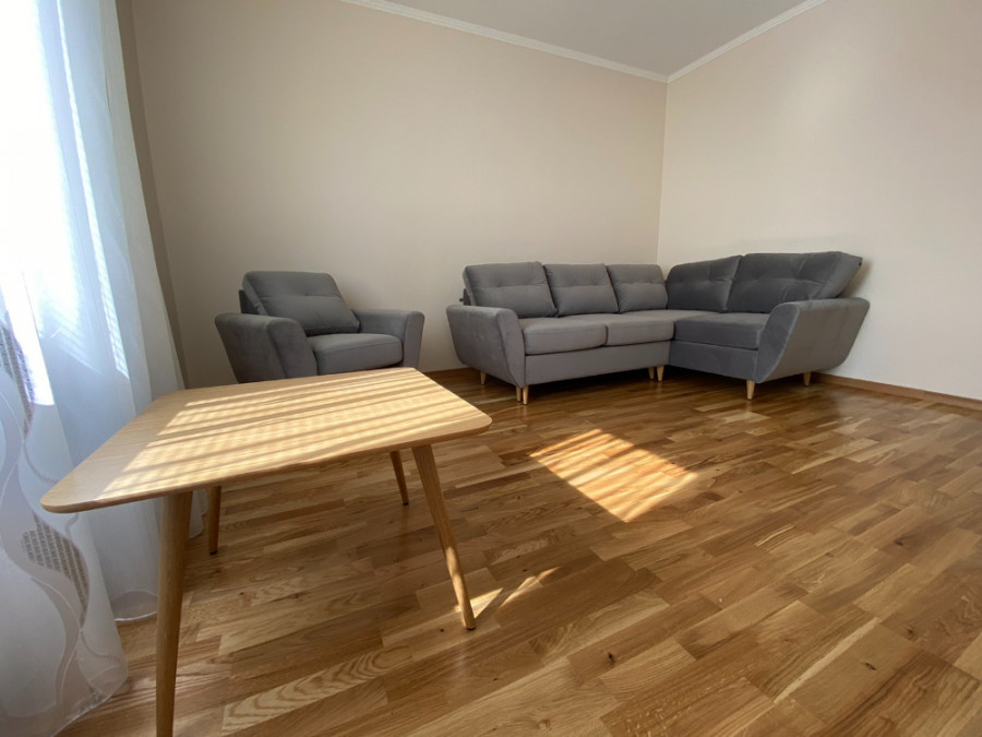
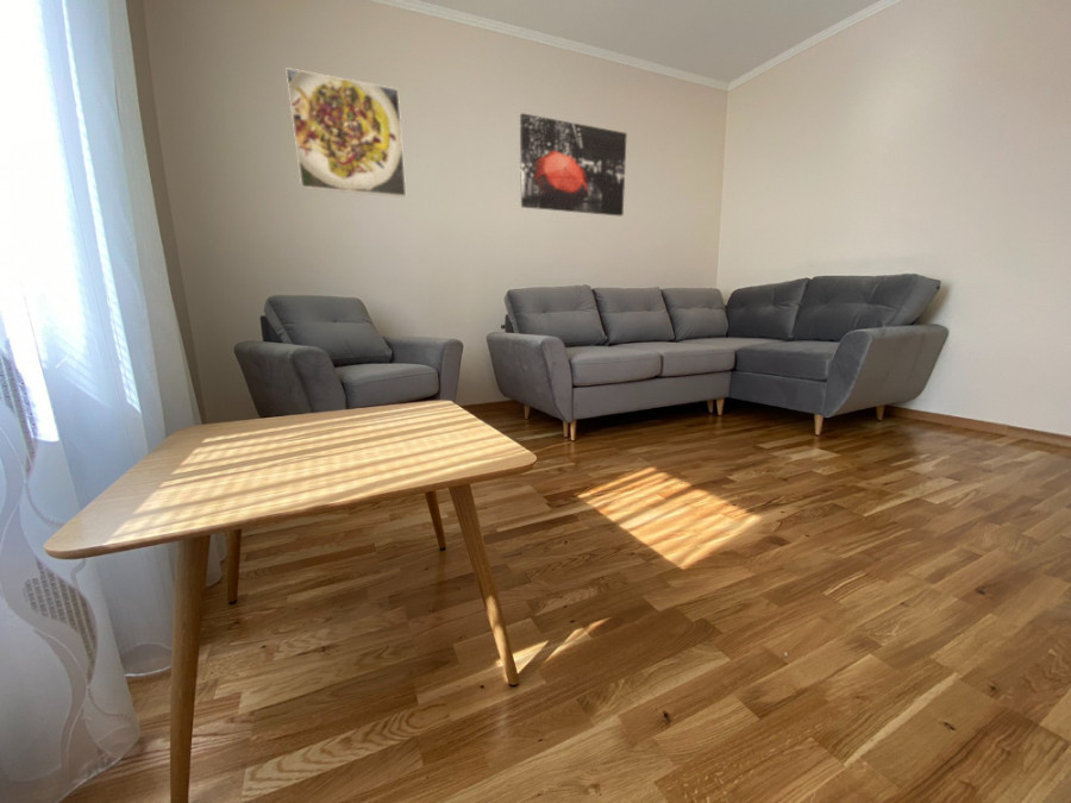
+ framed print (350, 137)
+ wall art (575, 169)
